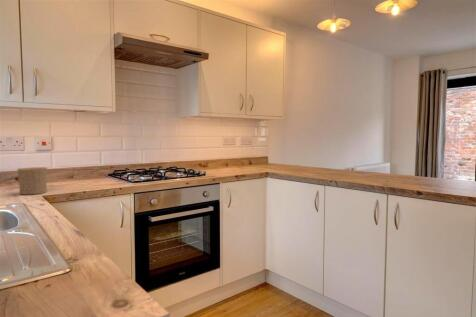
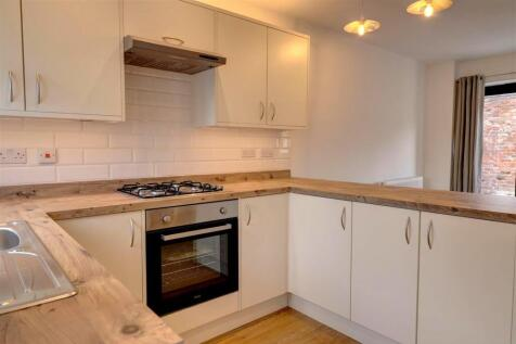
- cup (33, 180)
